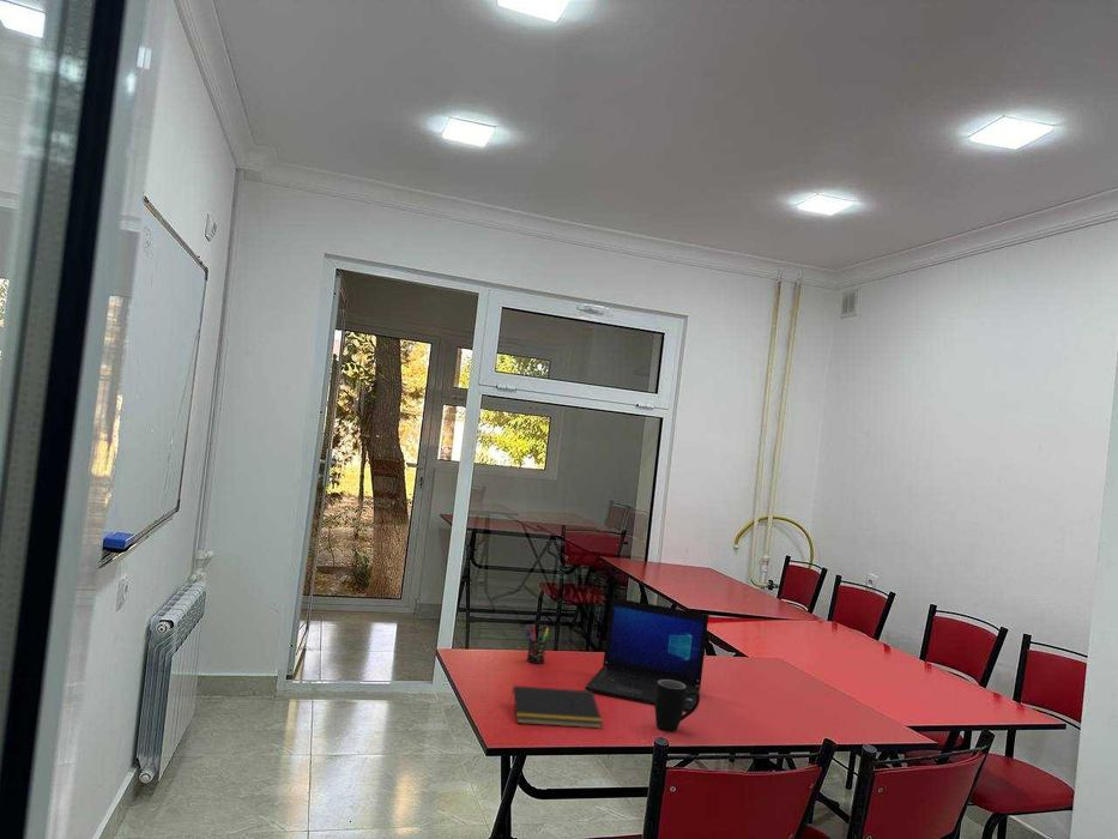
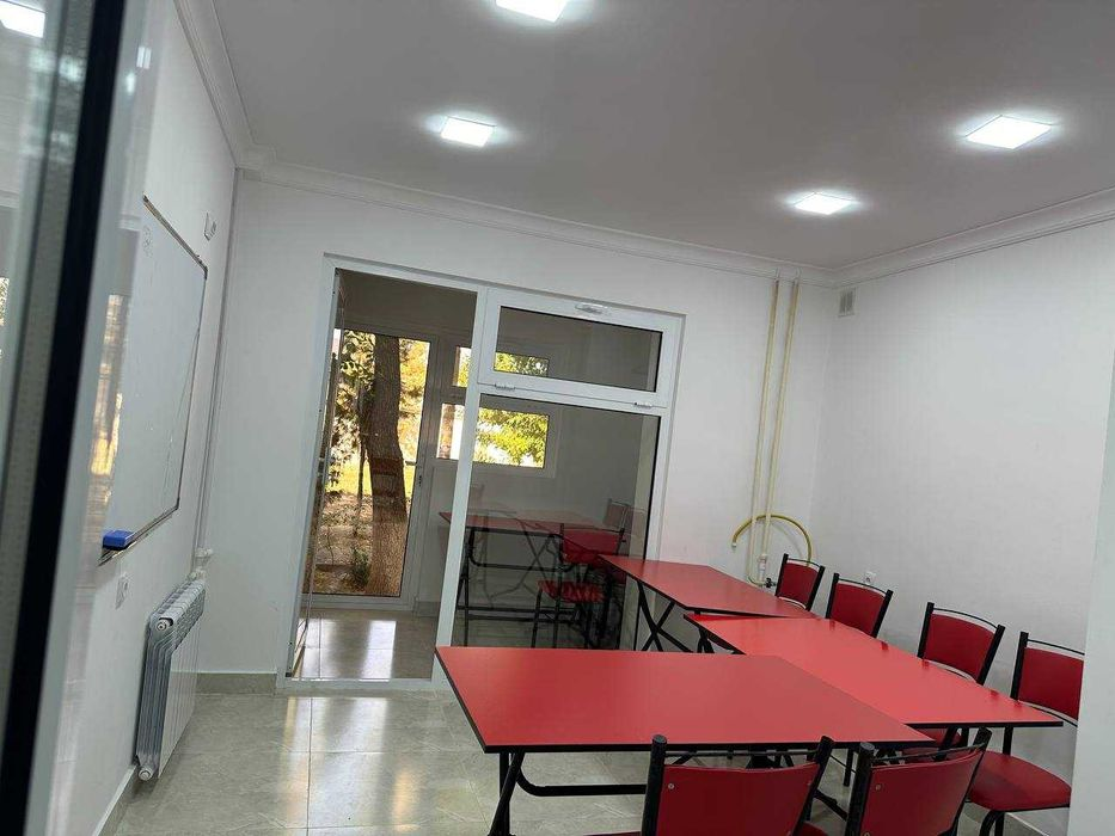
- mug (676, 706)
- notepad (556, 706)
- laptop (648, 651)
- pen holder (538, 642)
